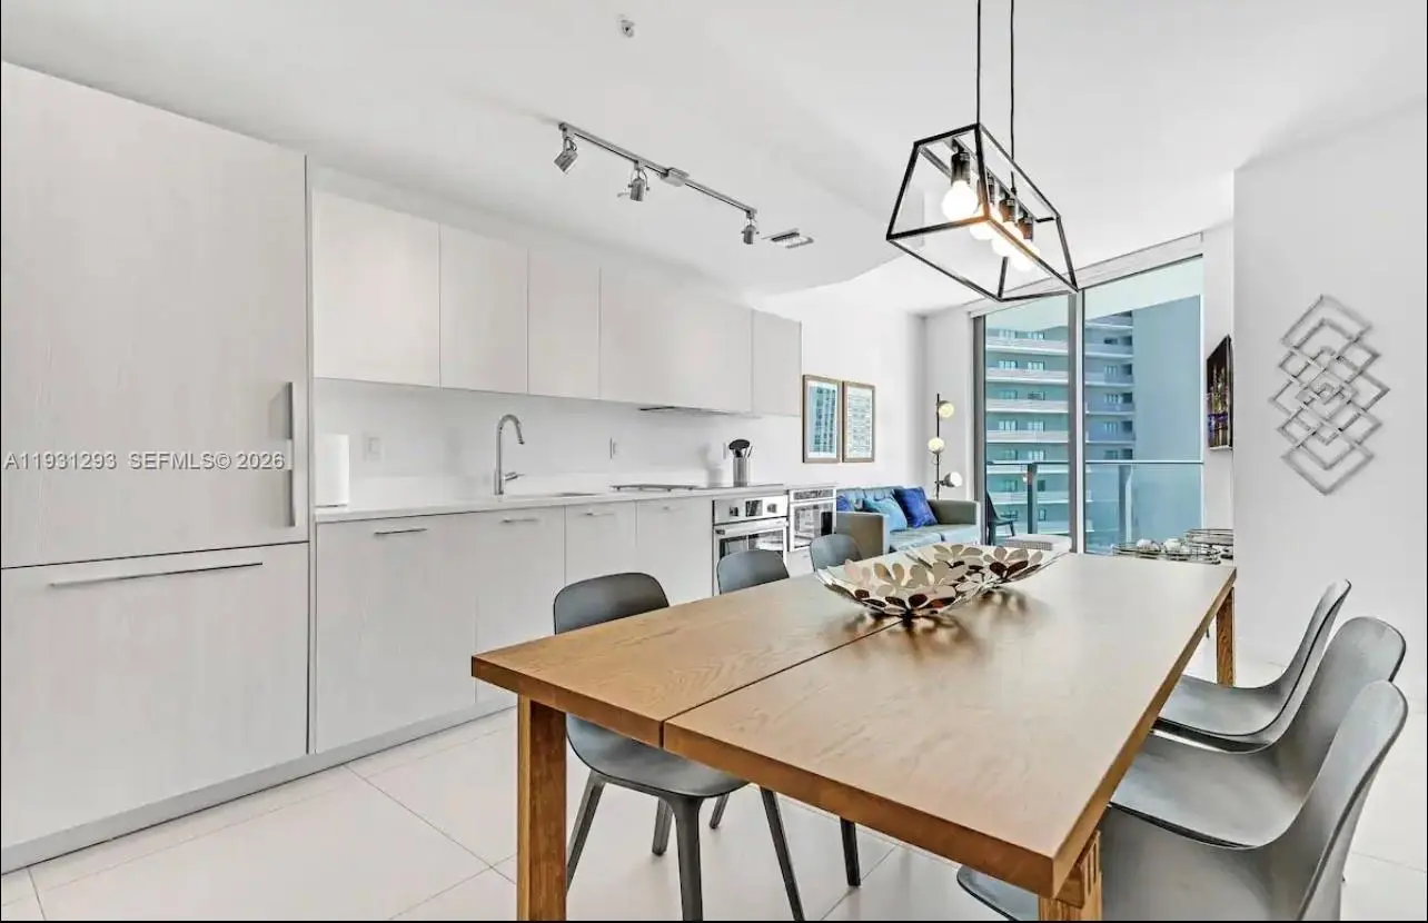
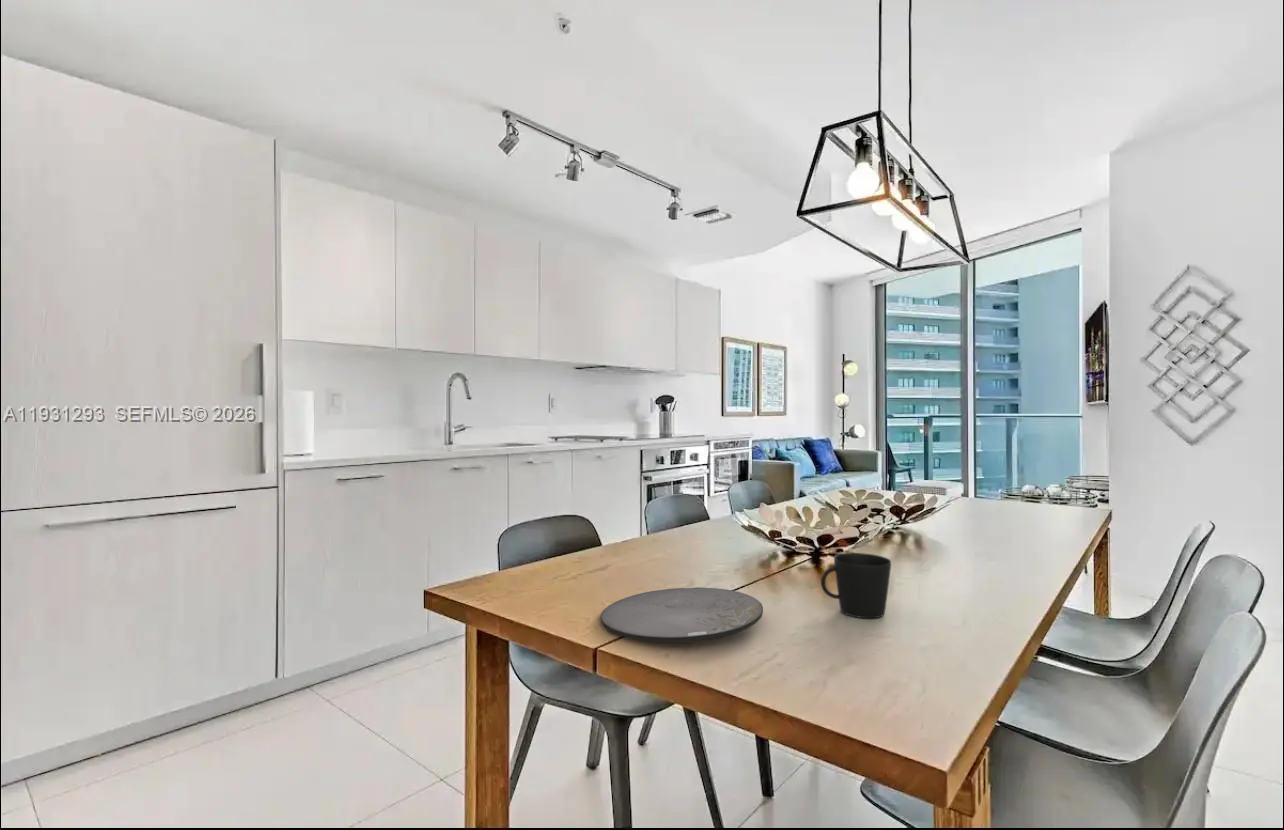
+ plate (681, 611)
+ cup (855, 585)
